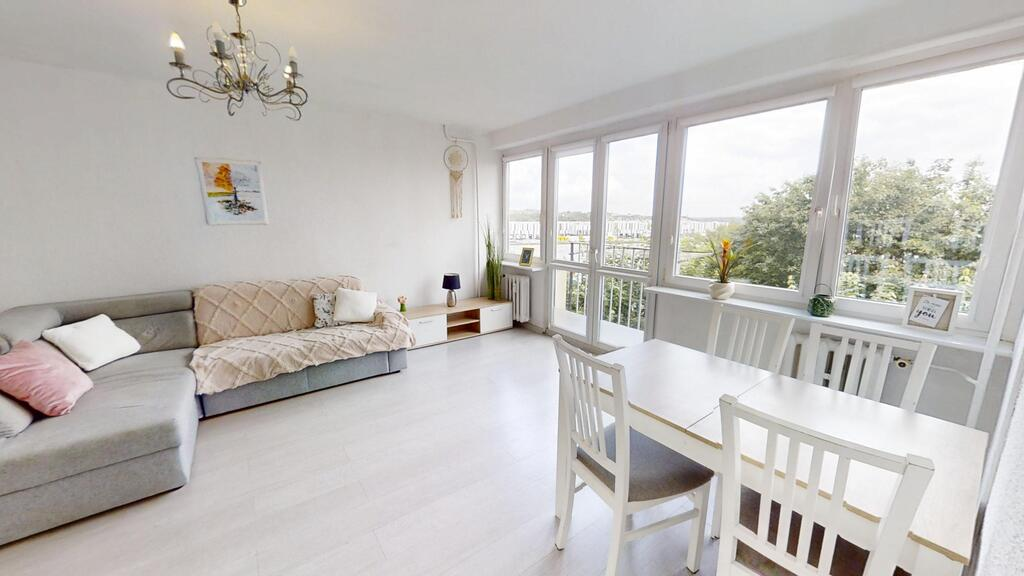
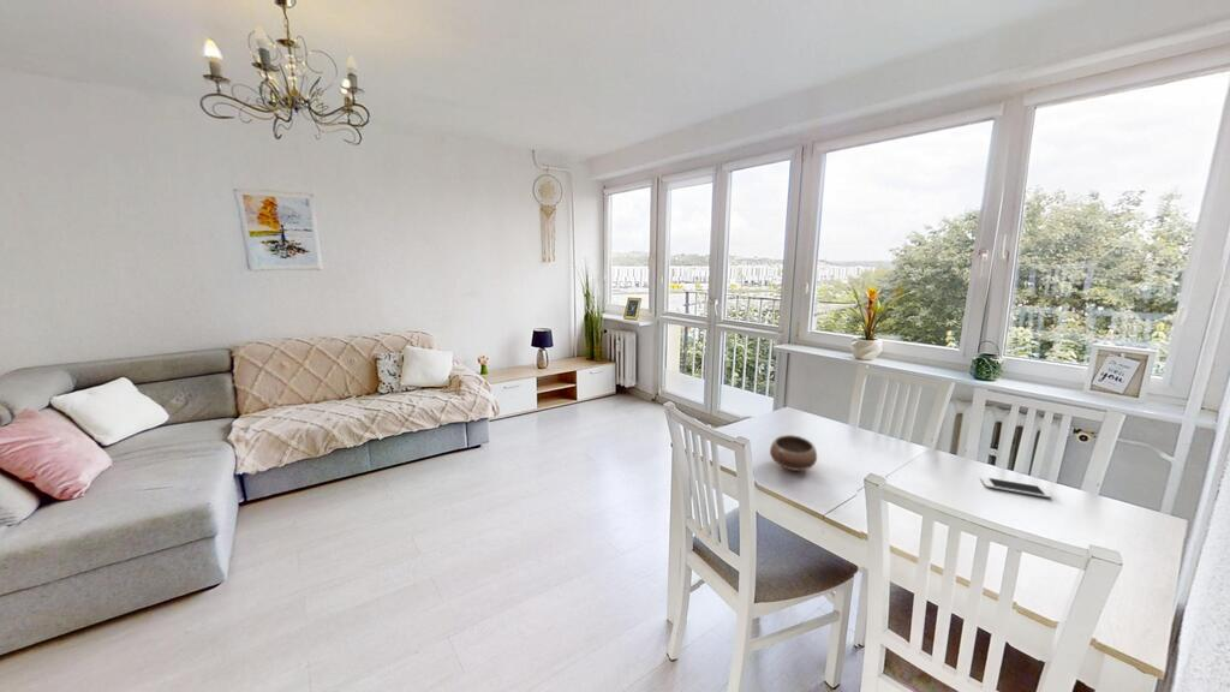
+ cell phone (1014, 487)
+ bowl (793, 453)
